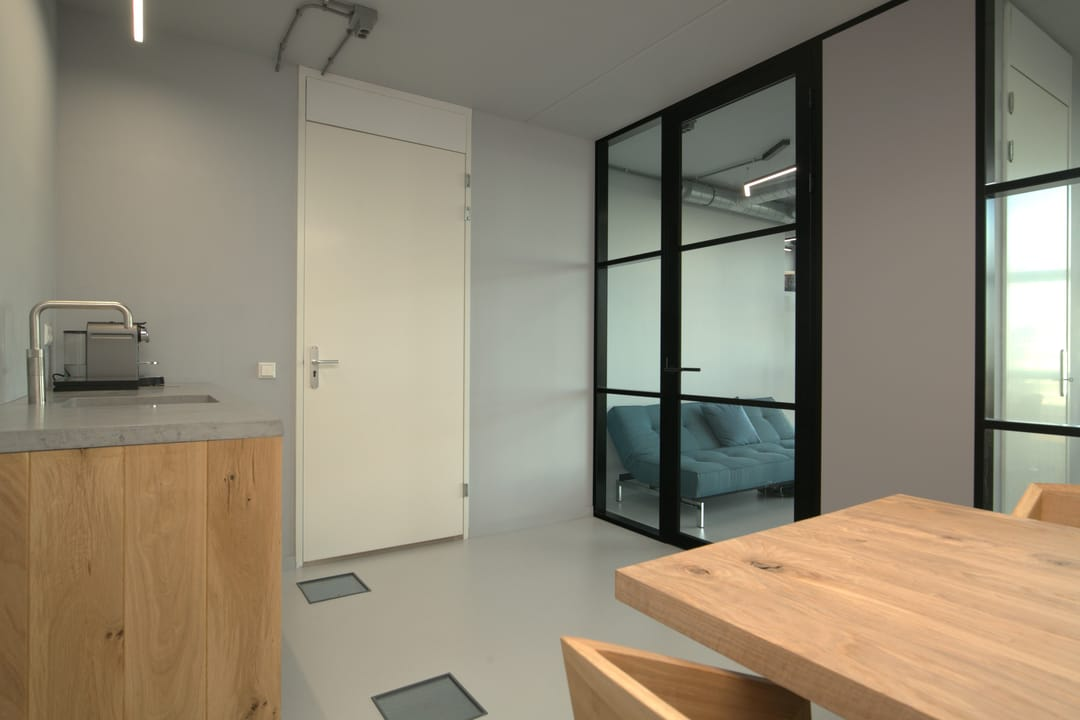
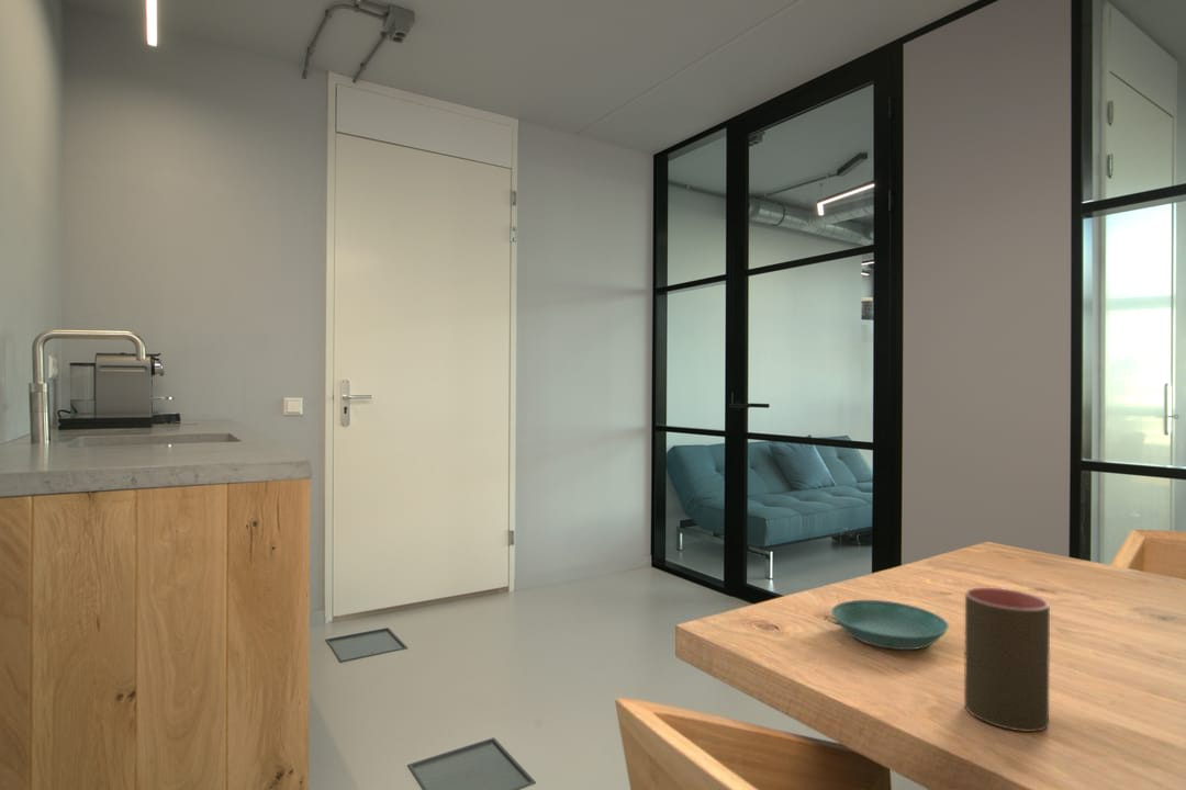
+ cup (1005, 655)
+ saucer (887, 625)
